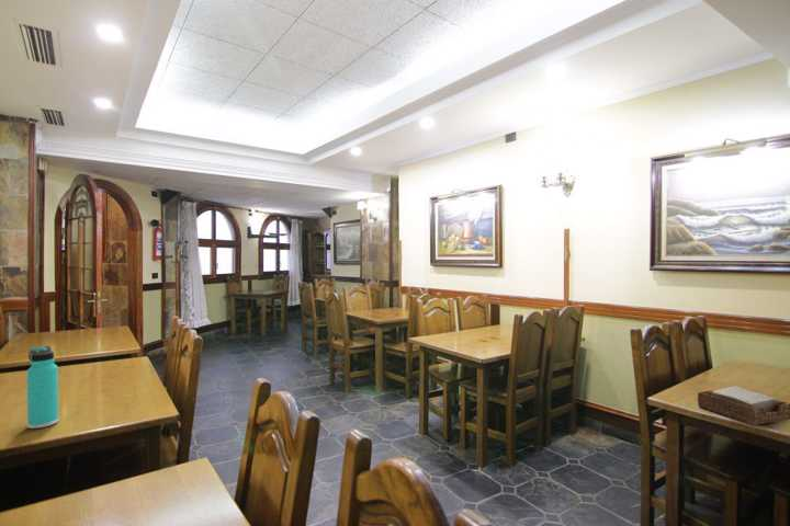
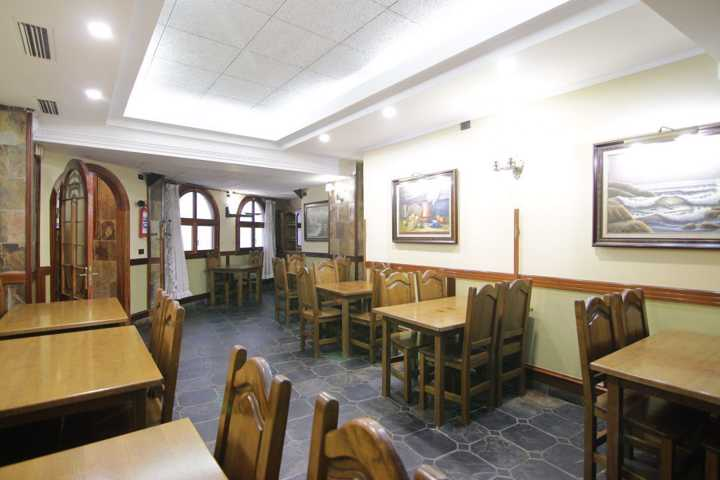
- thermos bottle (43, 385)
- napkin holder (742, 402)
